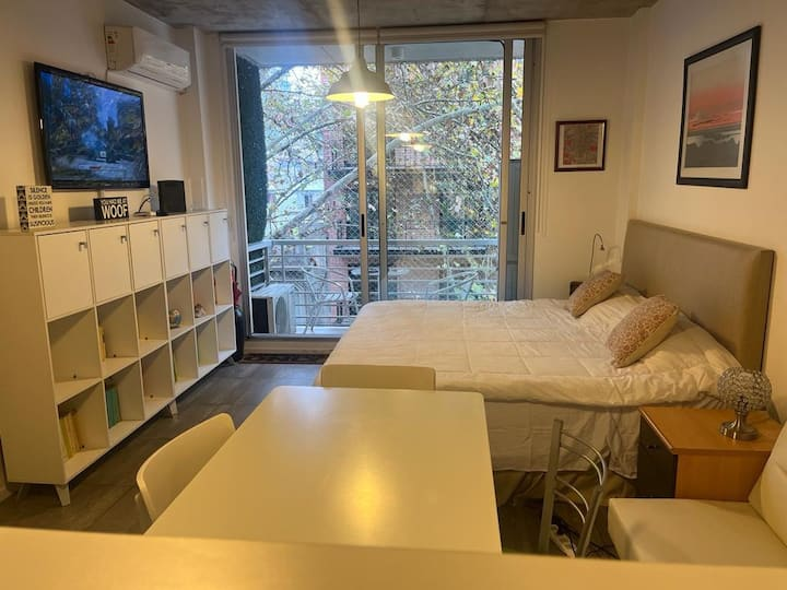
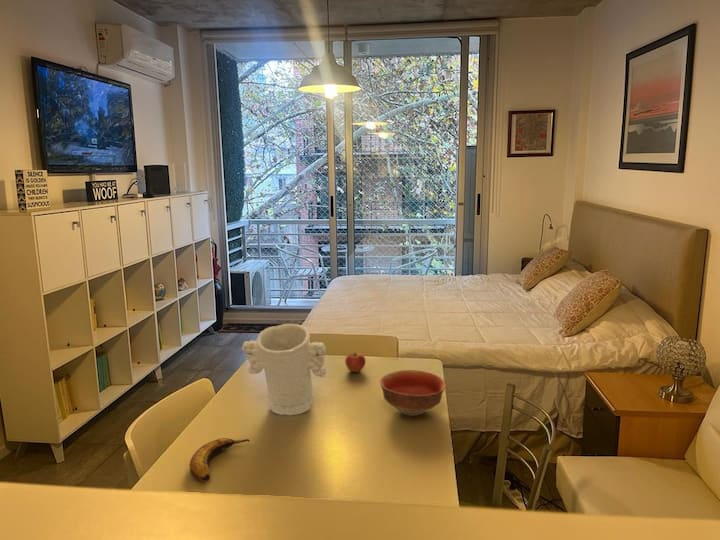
+ apple (355, 361)
+ bowl (412, 396)
+ banana (214, 454)
+ decorative vase (286, 370)
